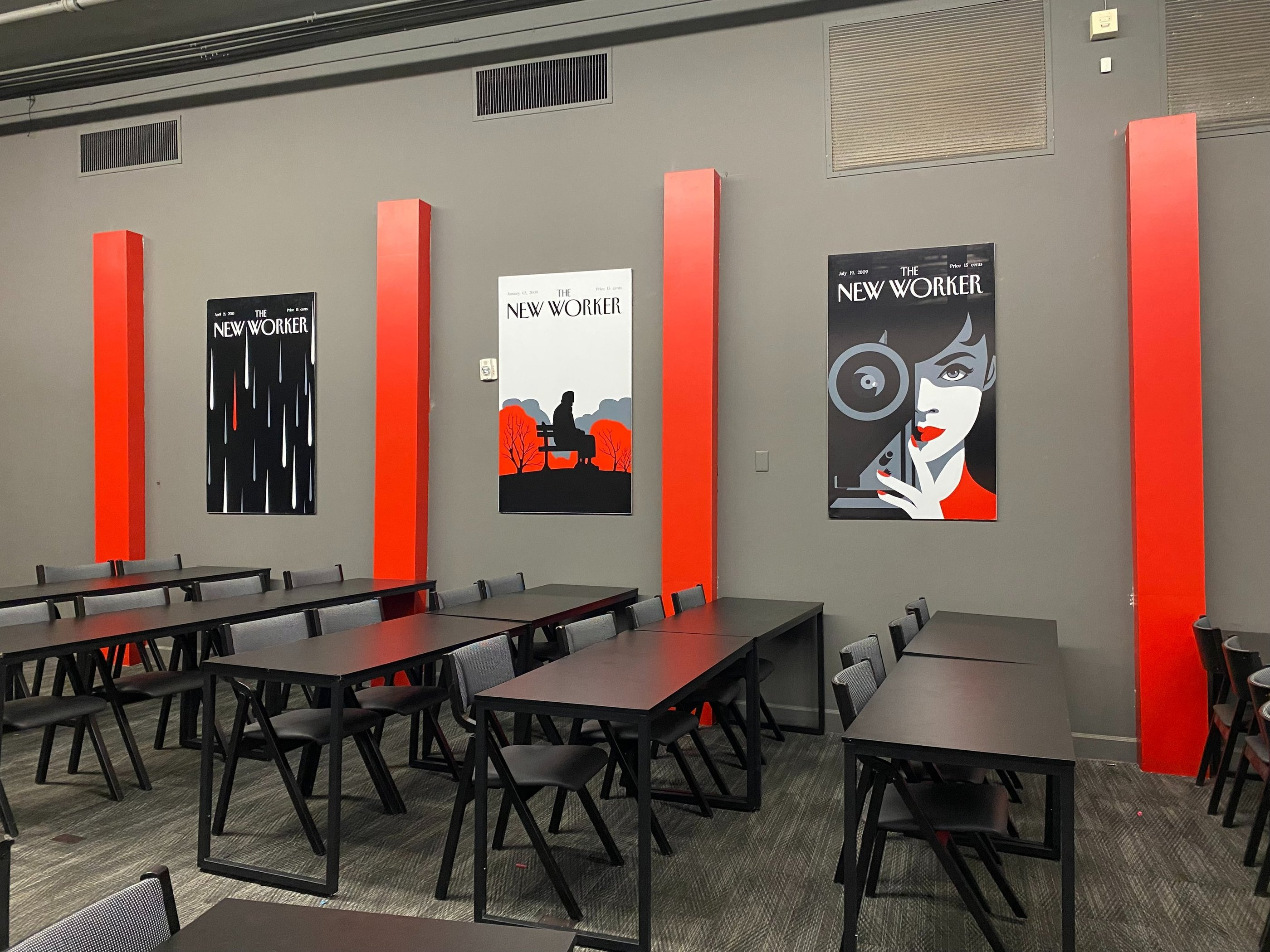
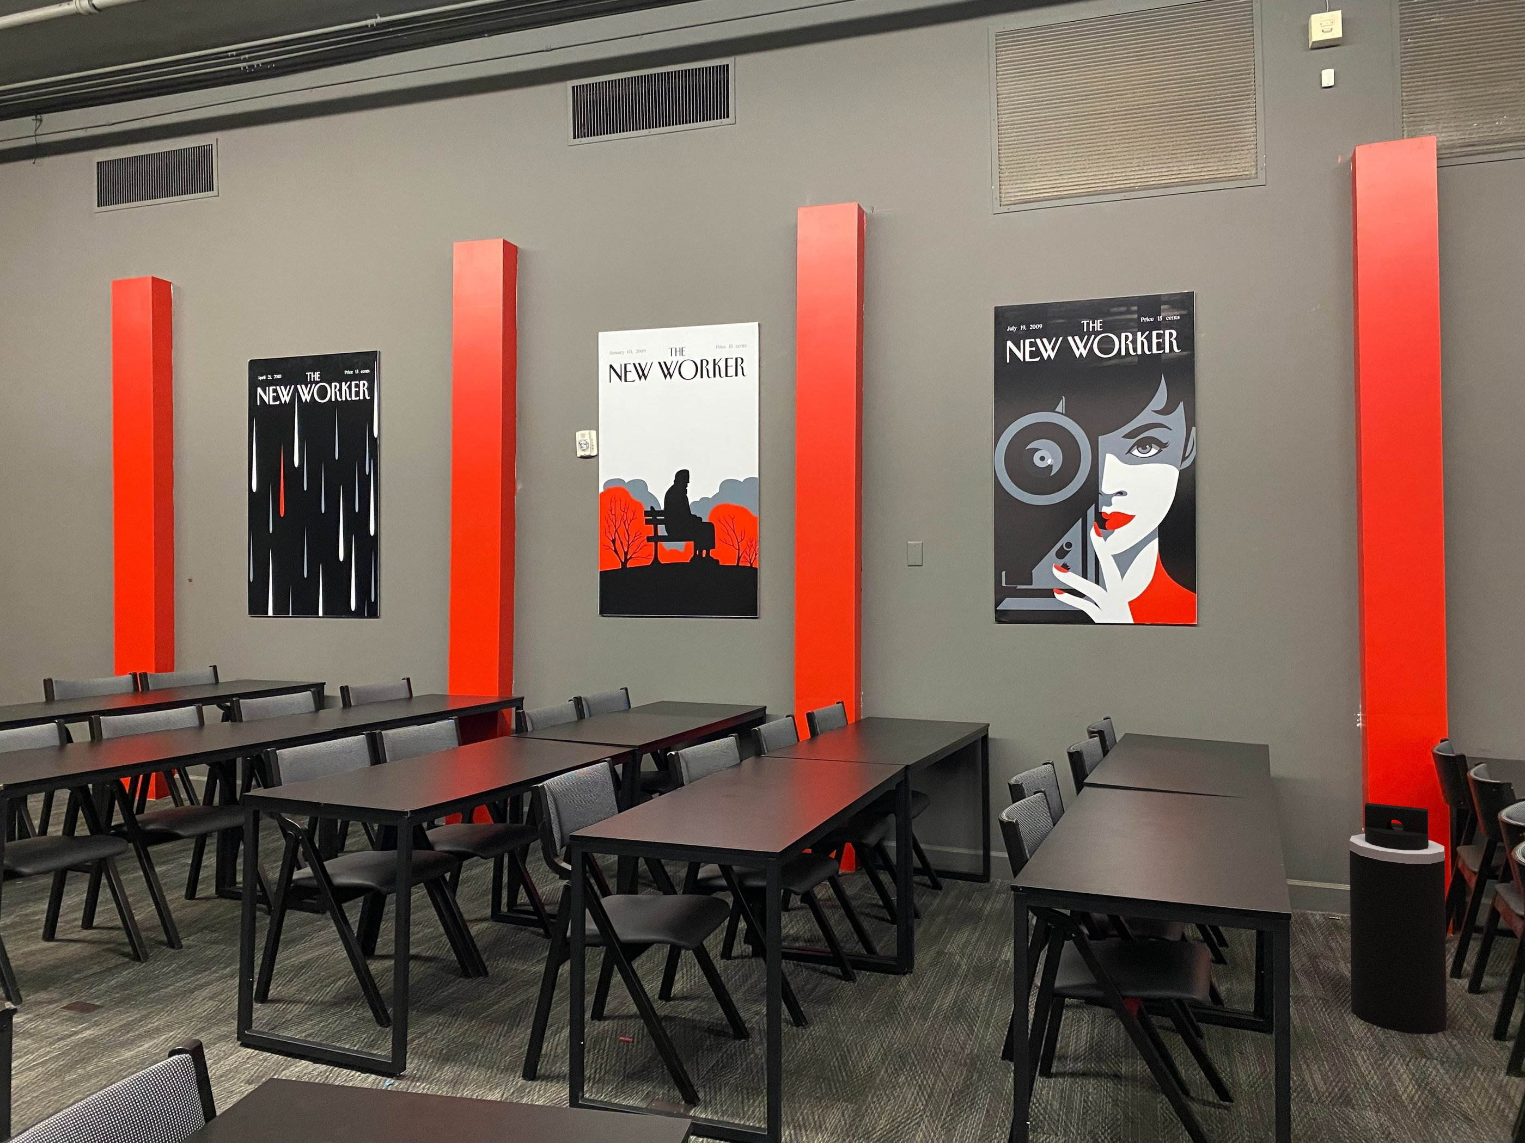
+ trash can (1397, 911)
